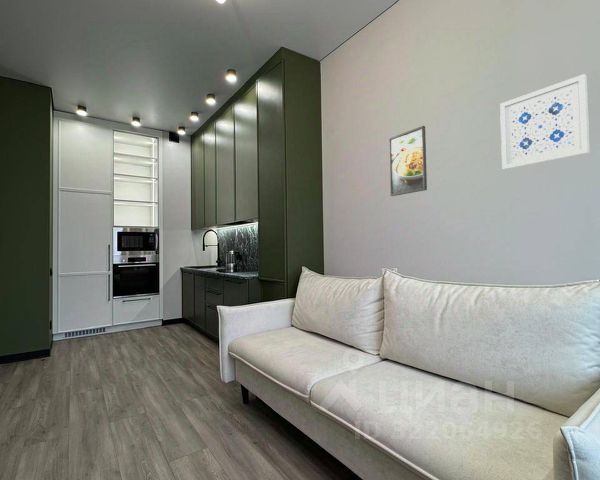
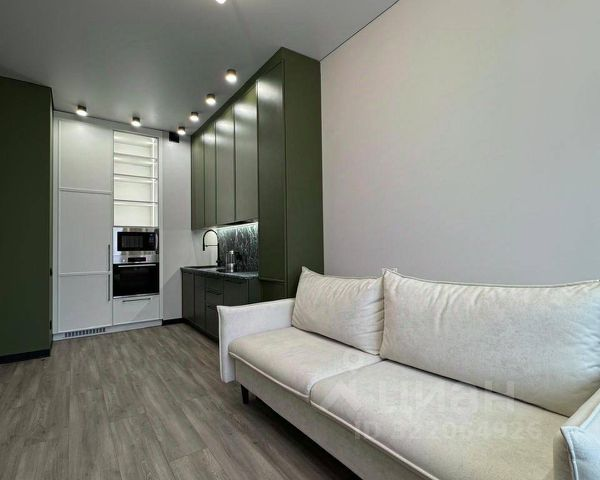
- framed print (406, 162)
- wall art (540, 126)
